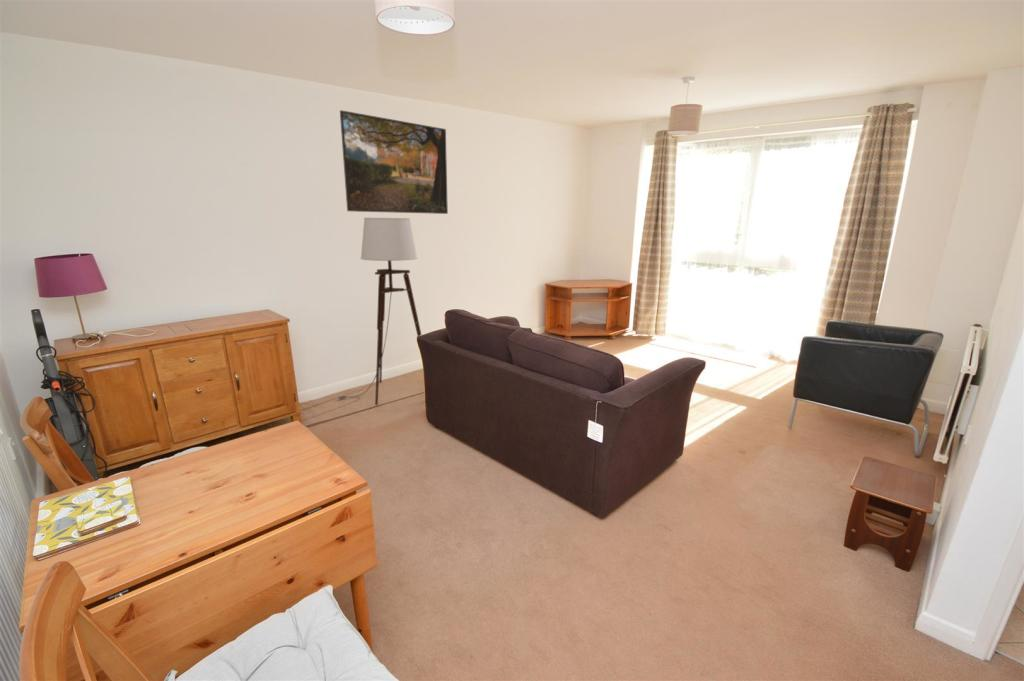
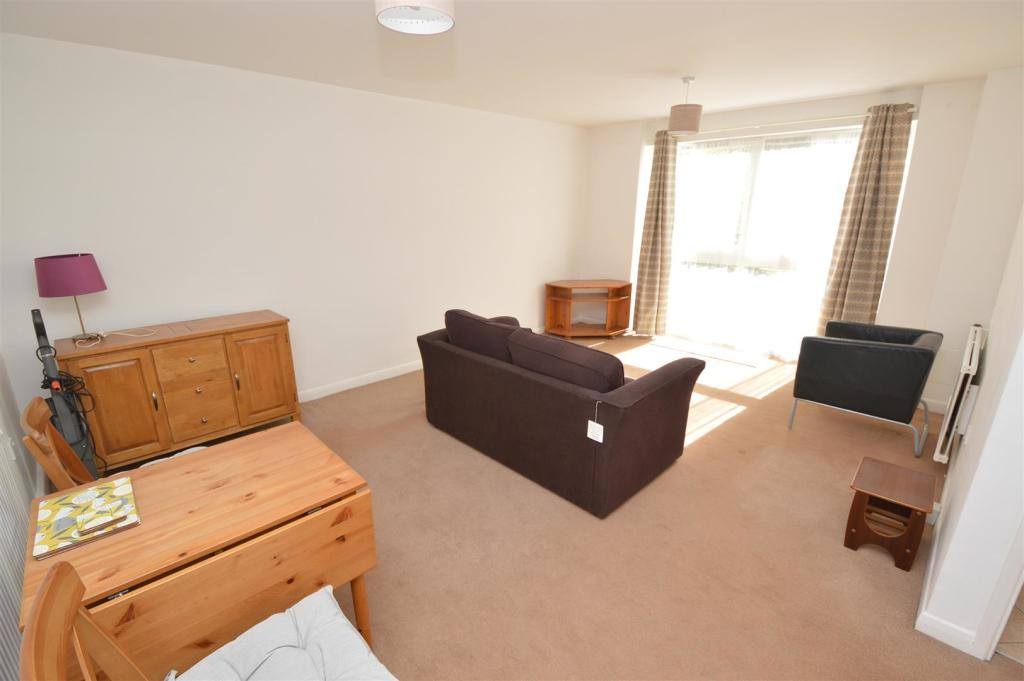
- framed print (399, 167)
- floor lamp (379, 310)
